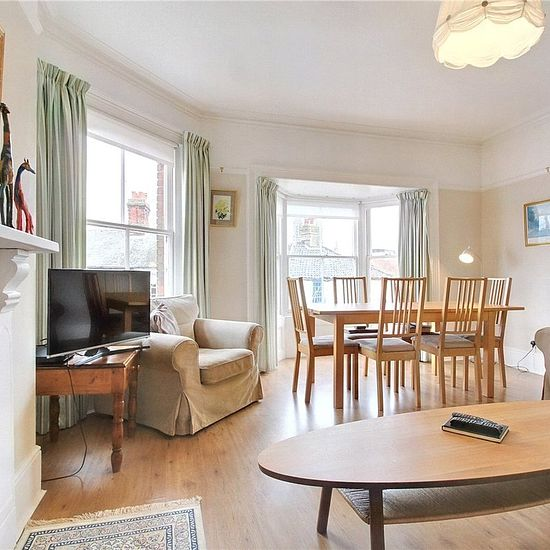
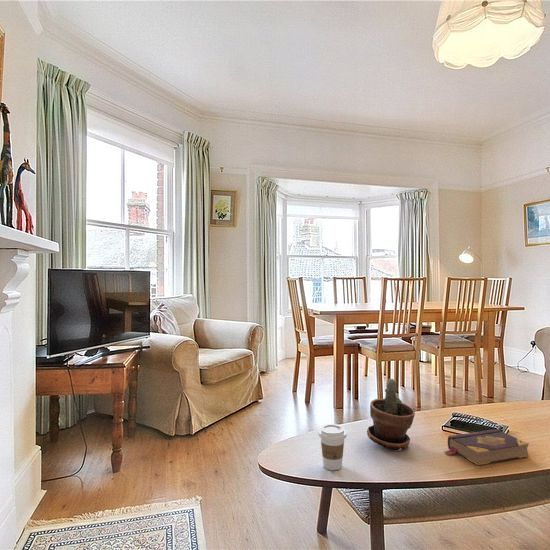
+ book (483, 446)
+ coffee cup (332, 446)
+ potted plant (390, 409)
